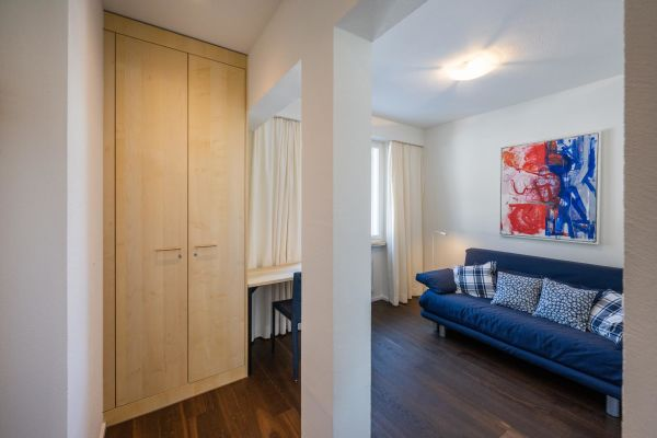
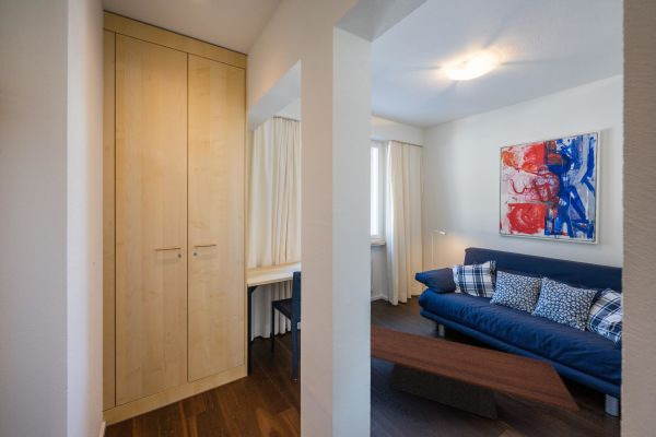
+ coffee table (440, 373)
